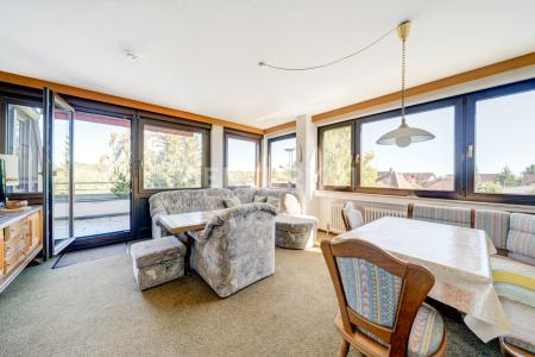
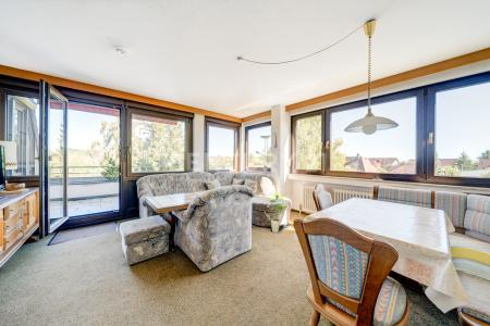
+ house plant (278, 212)
